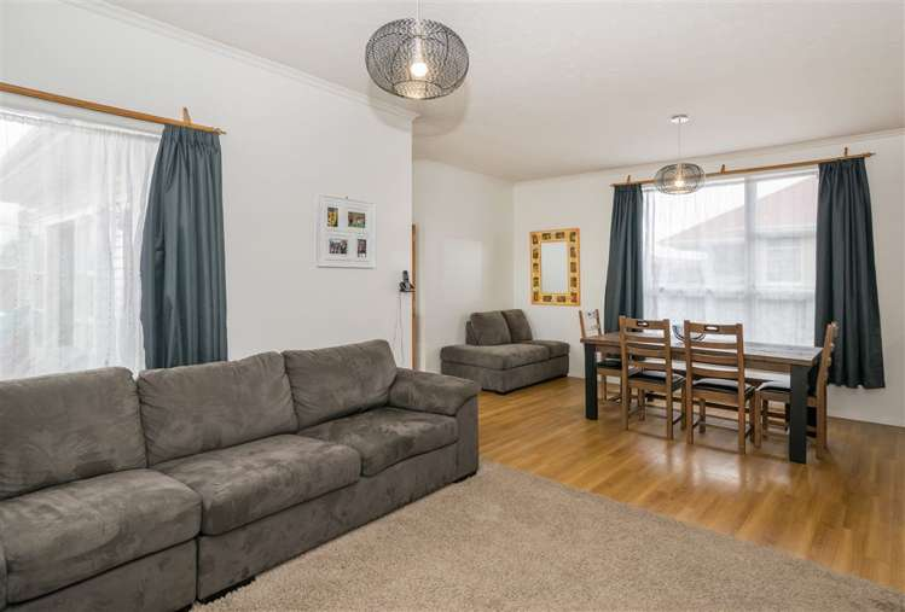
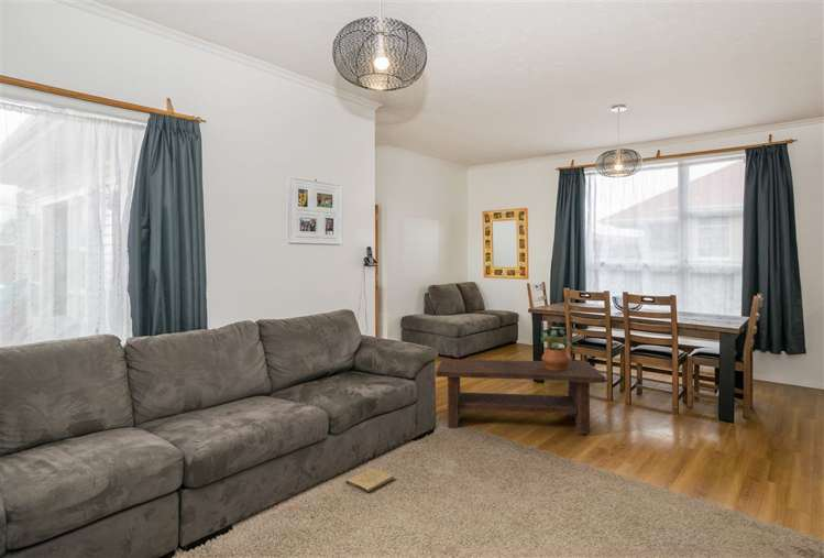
+ box (370, 479)
+ potted plant (560, 348)
+ coffee table (515, 394)
